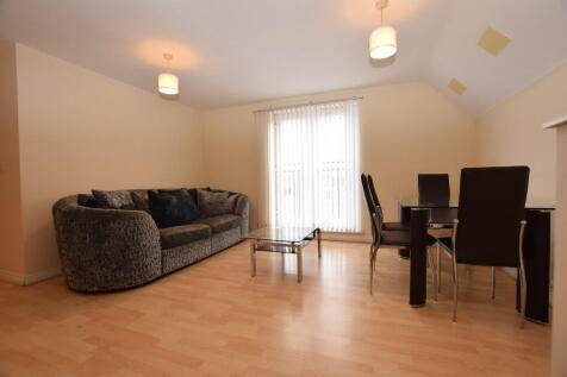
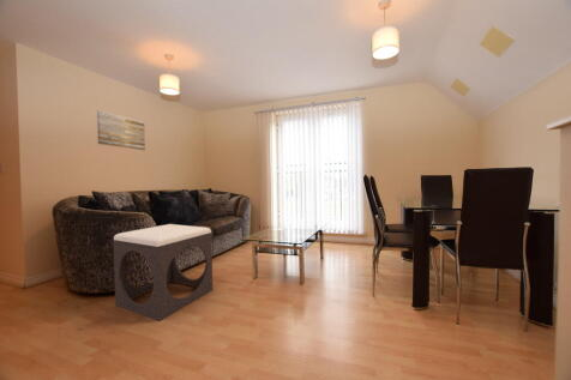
+ wall art (122, 132)
+ footstool (166, 263)
